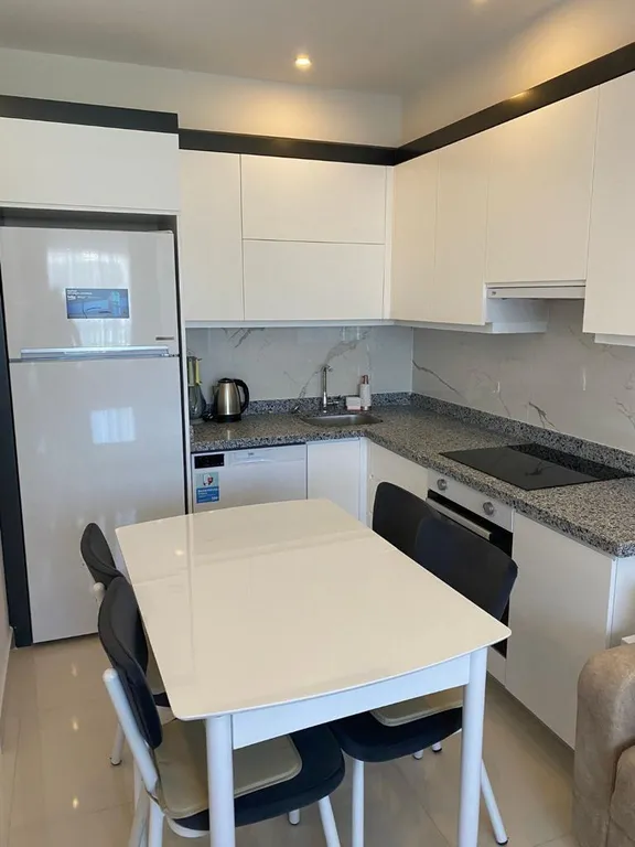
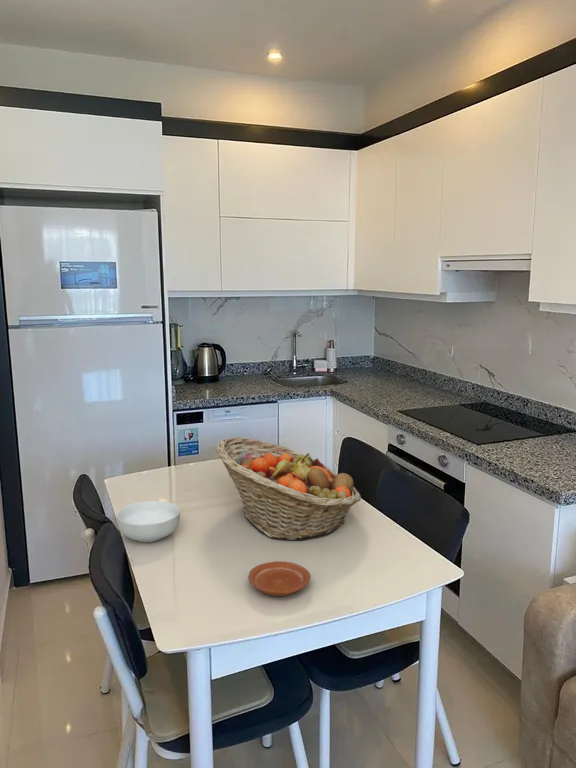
+ plate (279, 581)
+ fruit basket (286, 481)
+ cereal bowl (148, 523)
